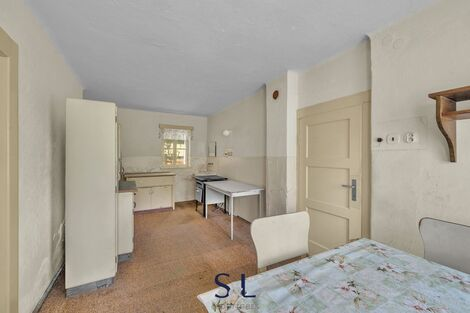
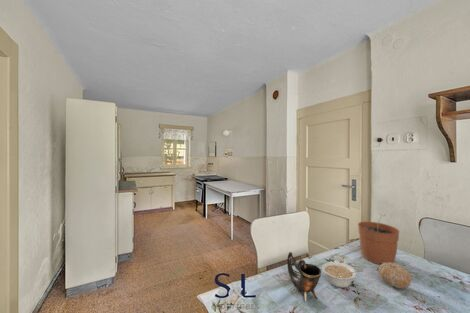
+ cup (300, 273)
+ plant pot (377, 234)
+ fruit (394, 275)
+ legume (339, 274)
